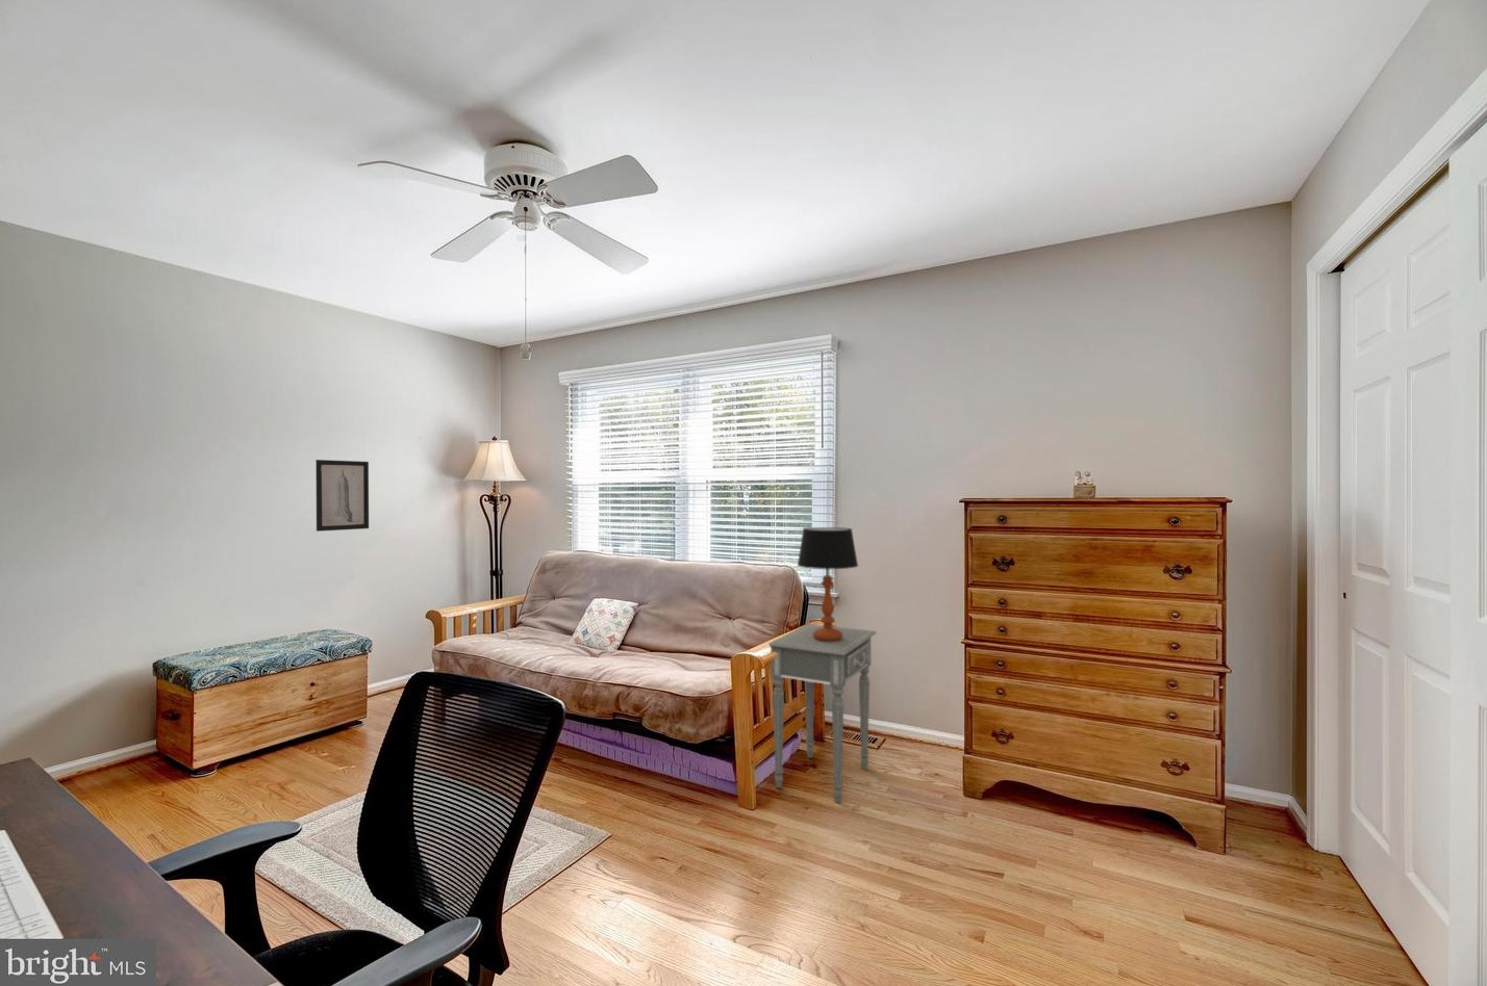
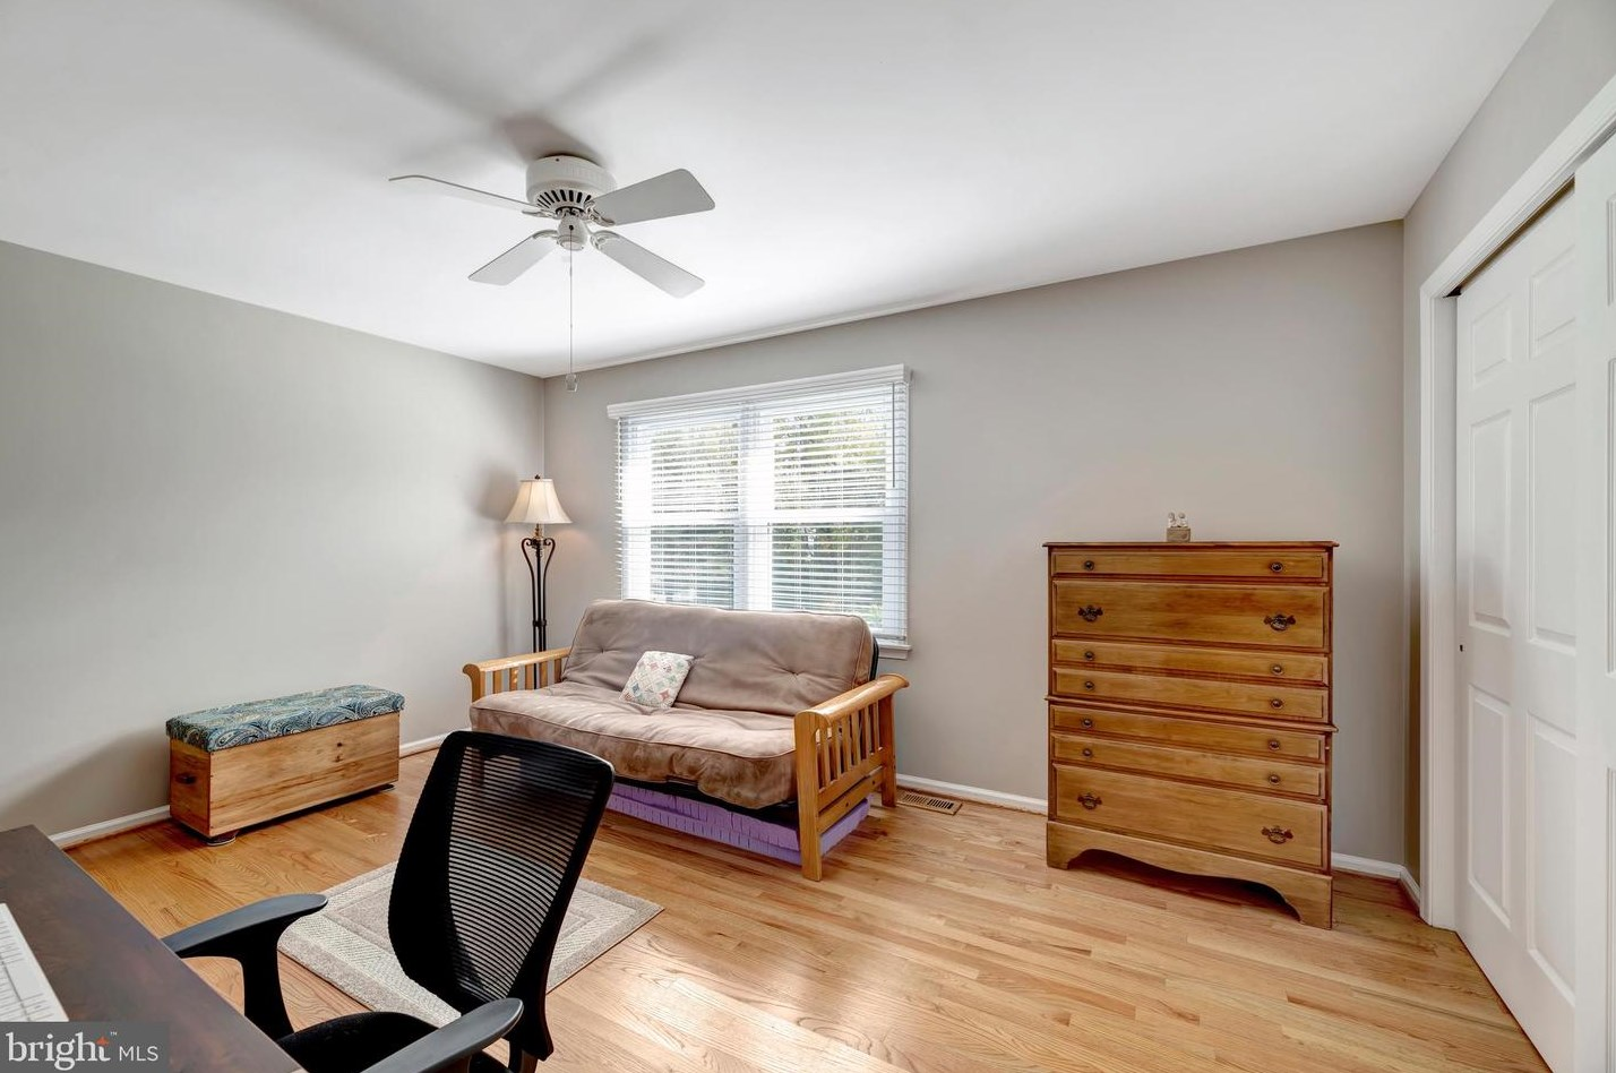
- wall art (343, 495)
- table lamp (827, 582)
- side table (832, 708)
